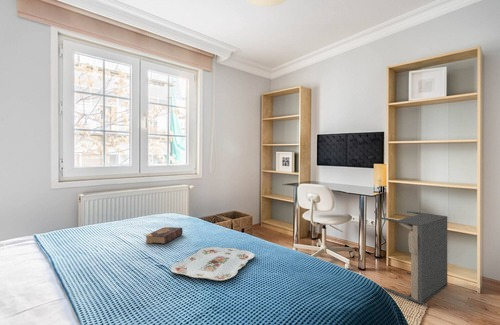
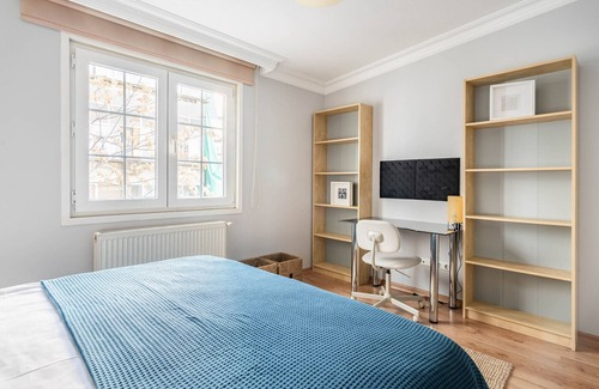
- book (166, 234)
- laundry hamper (413, 251)
- serving tray (215, 262)
